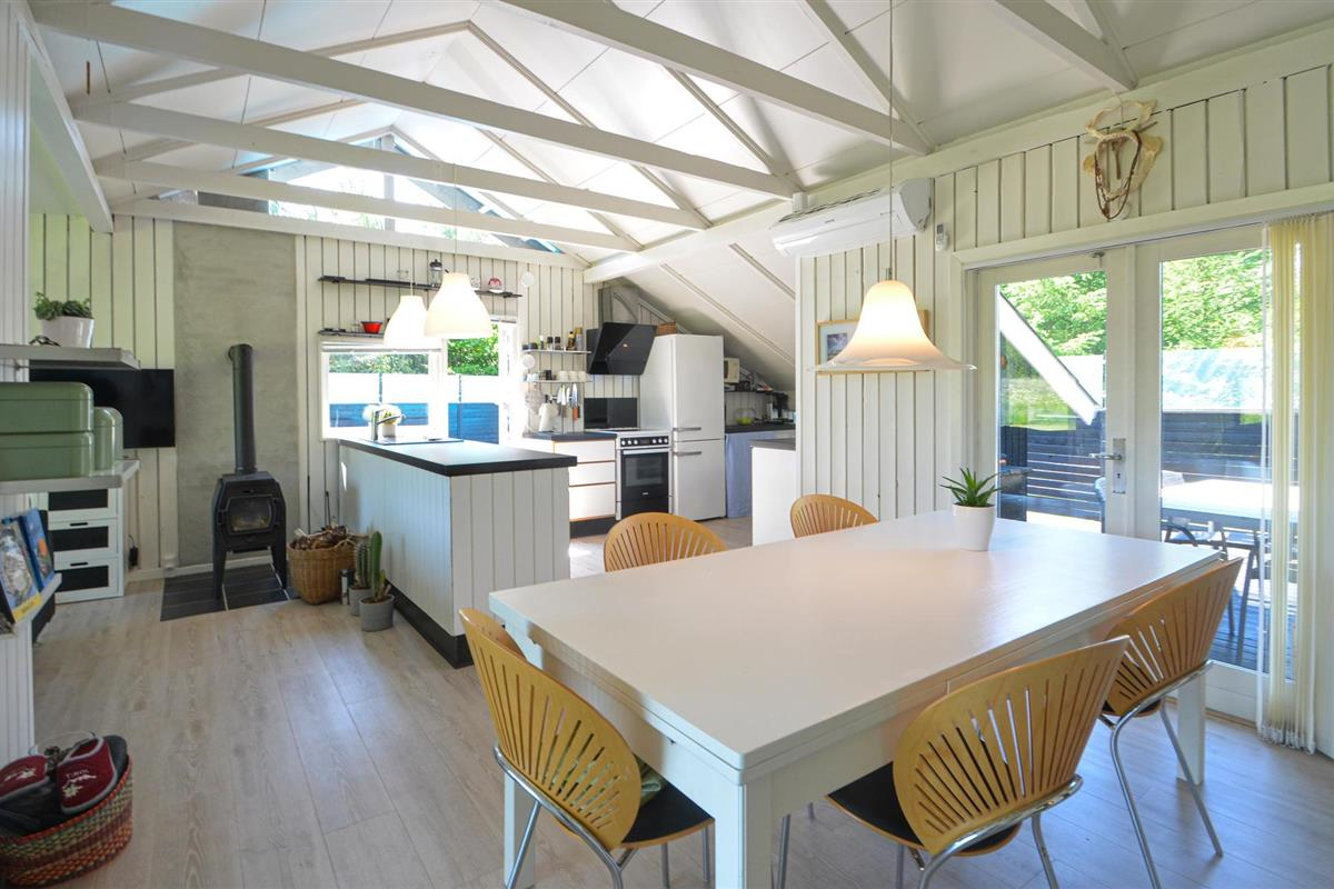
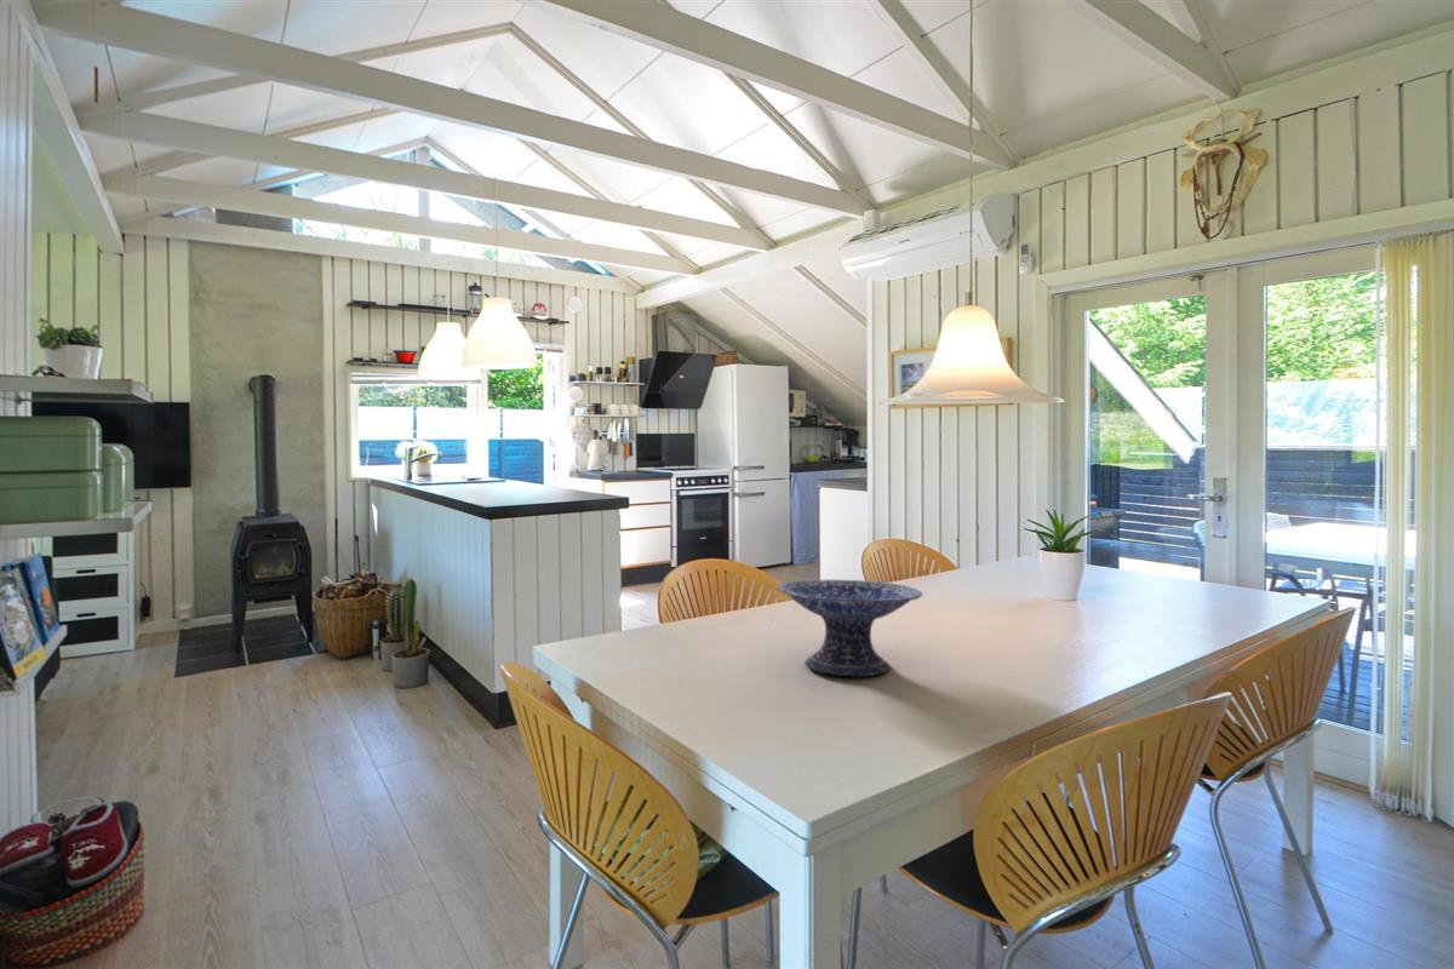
+ decorative bowl (848, 626)
